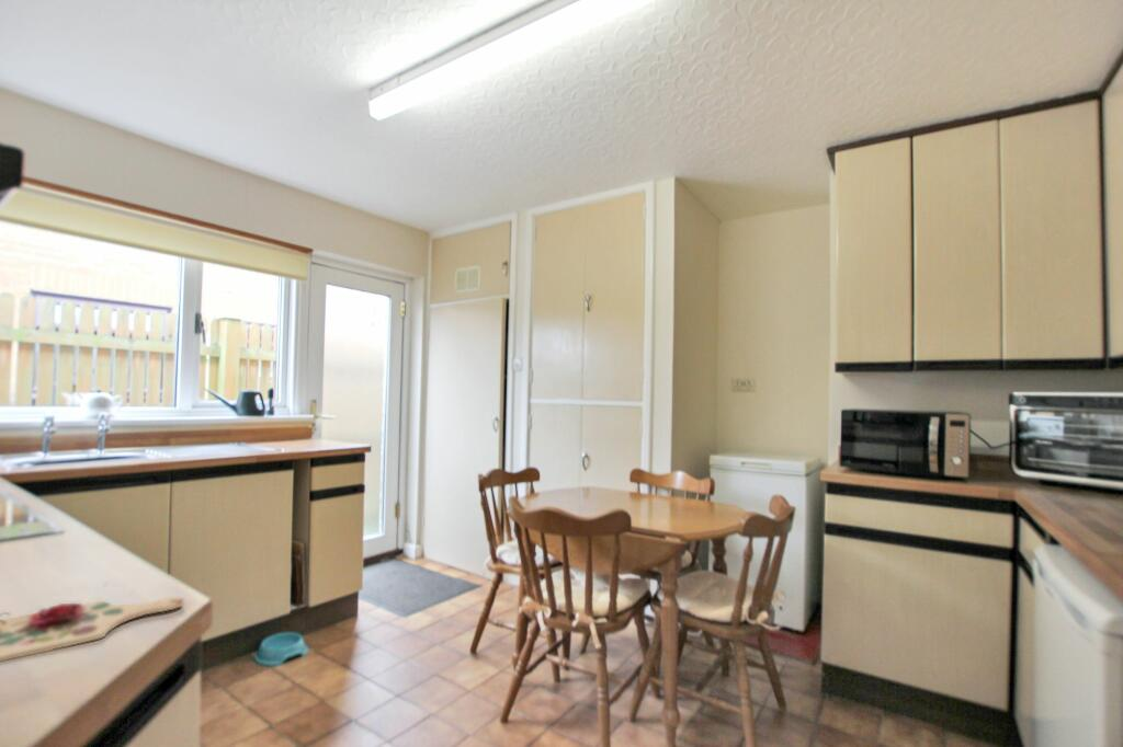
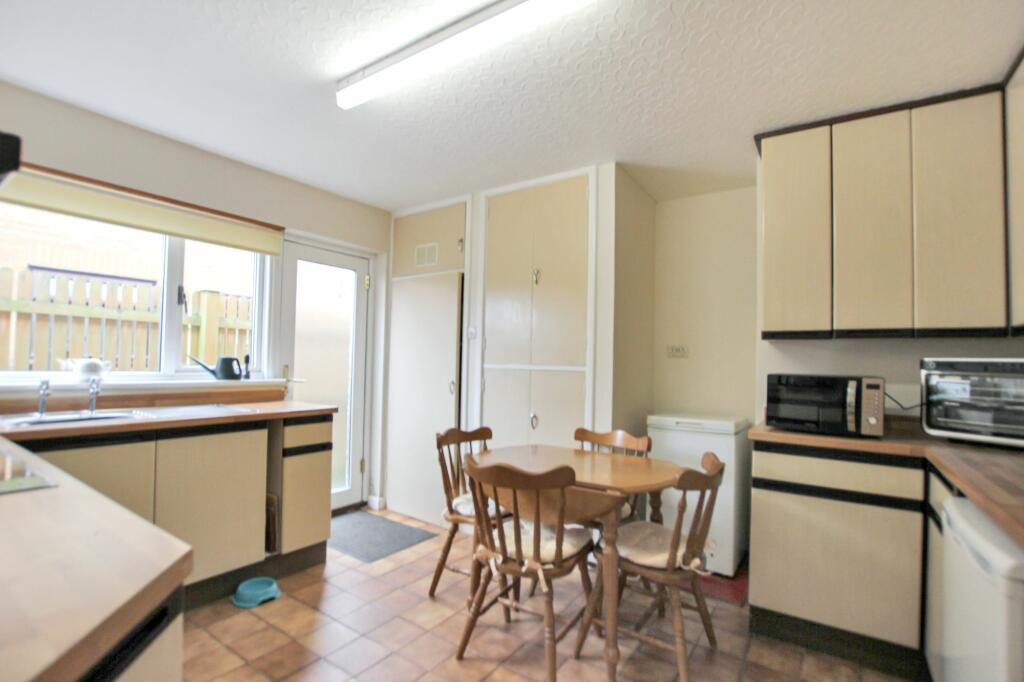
- cutting board (92, 613)
